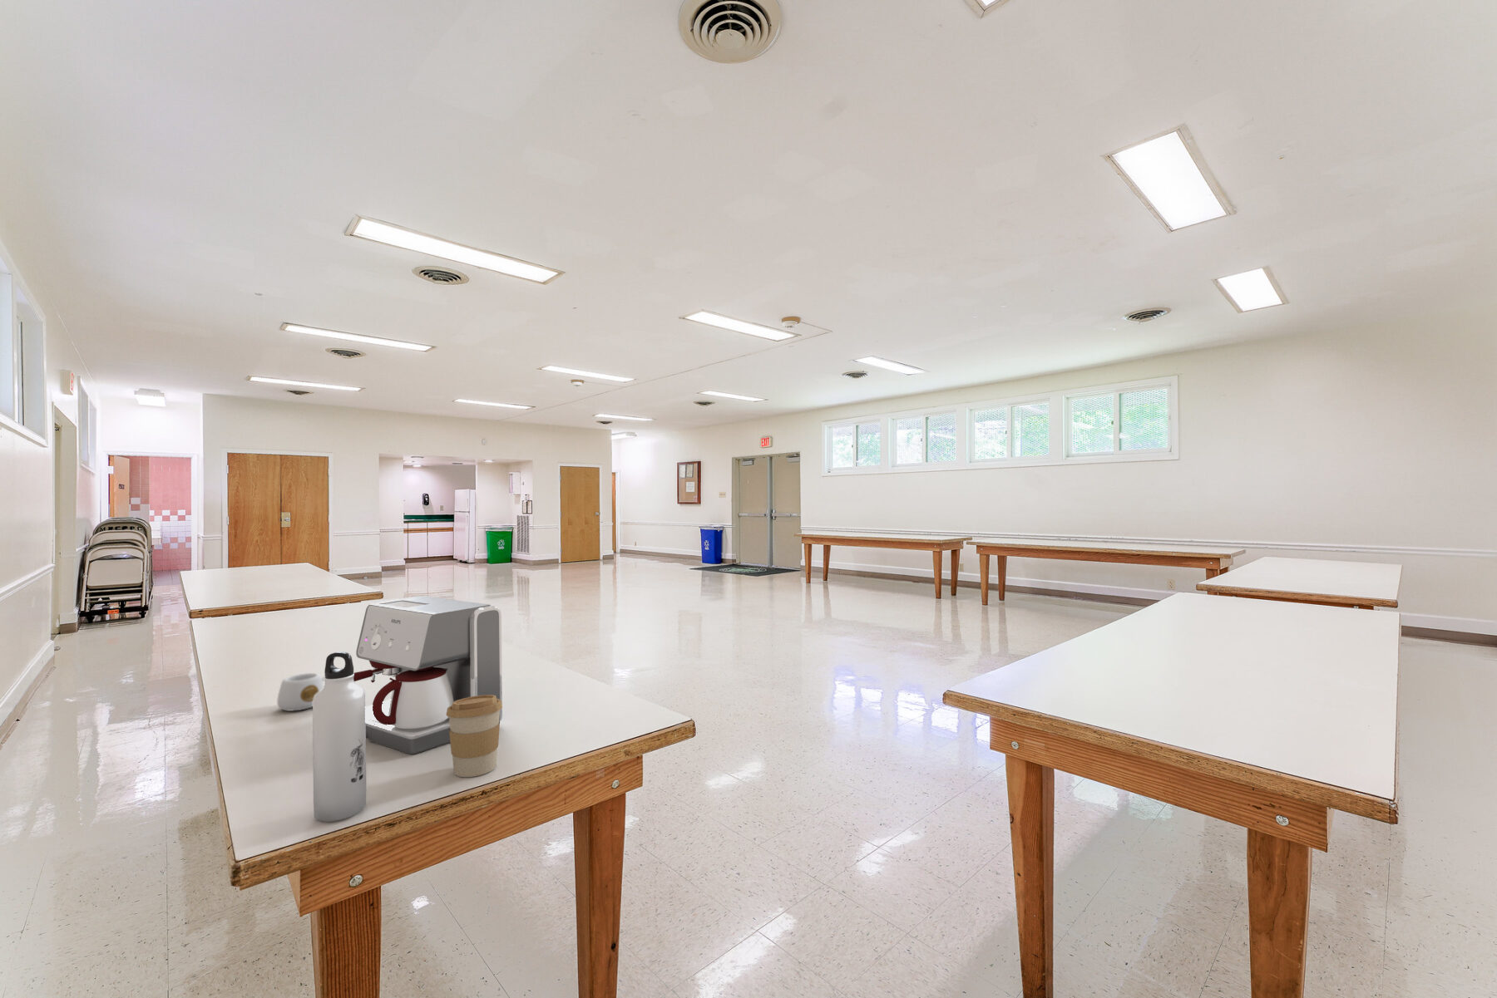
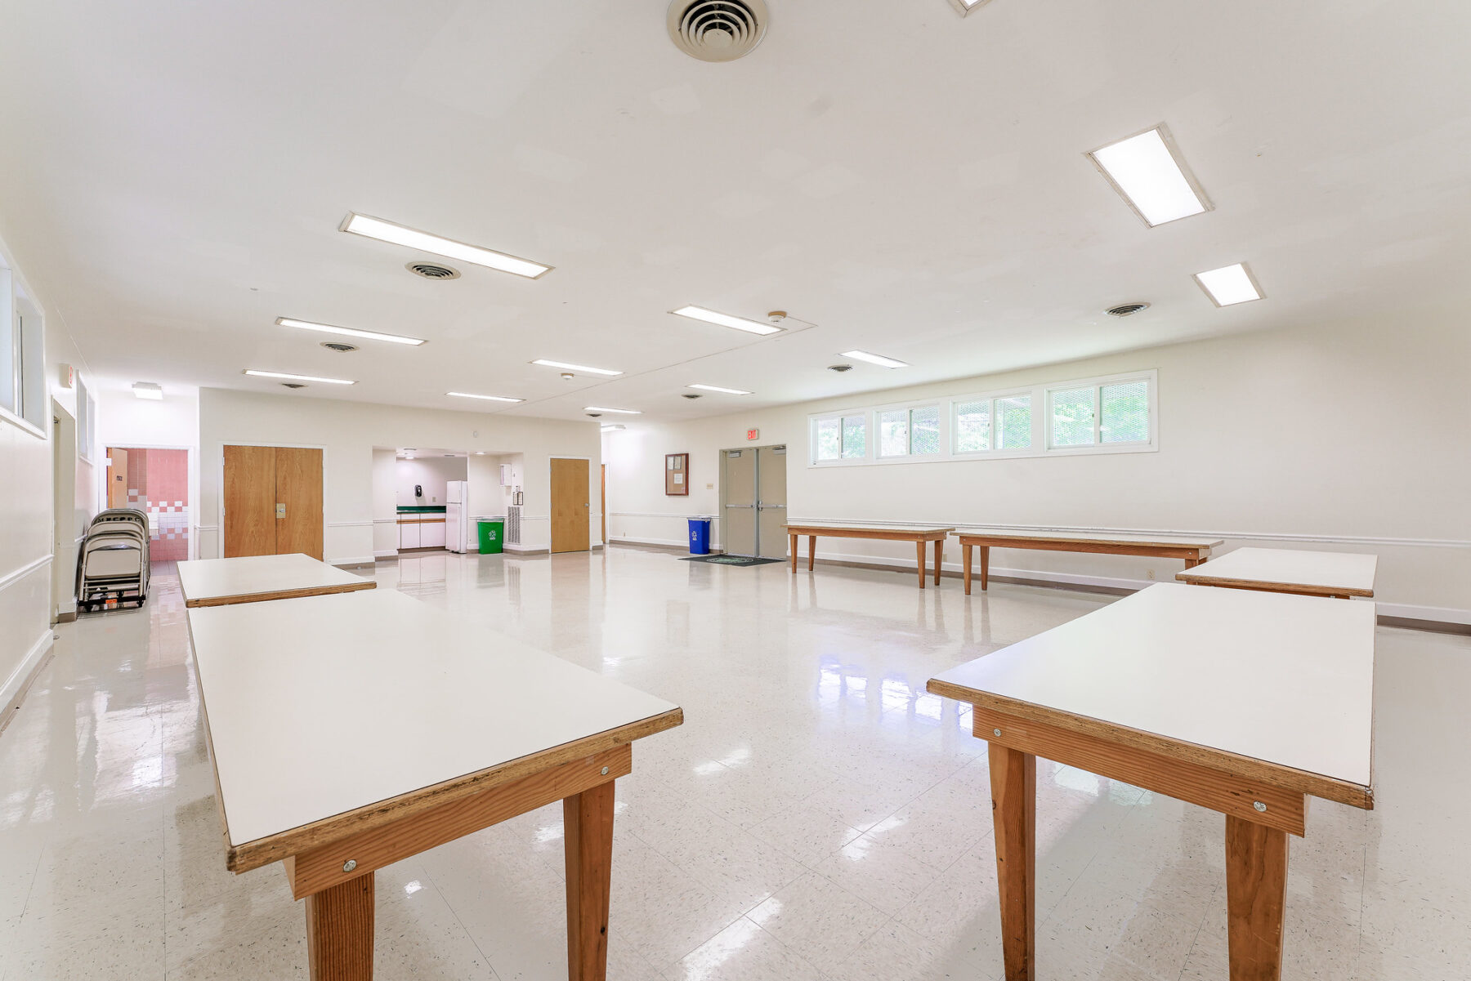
- mug (308, 689)
- coffee maker (425, 666)
- coffee cup (475, 732)
- water bottle (339, 732)
